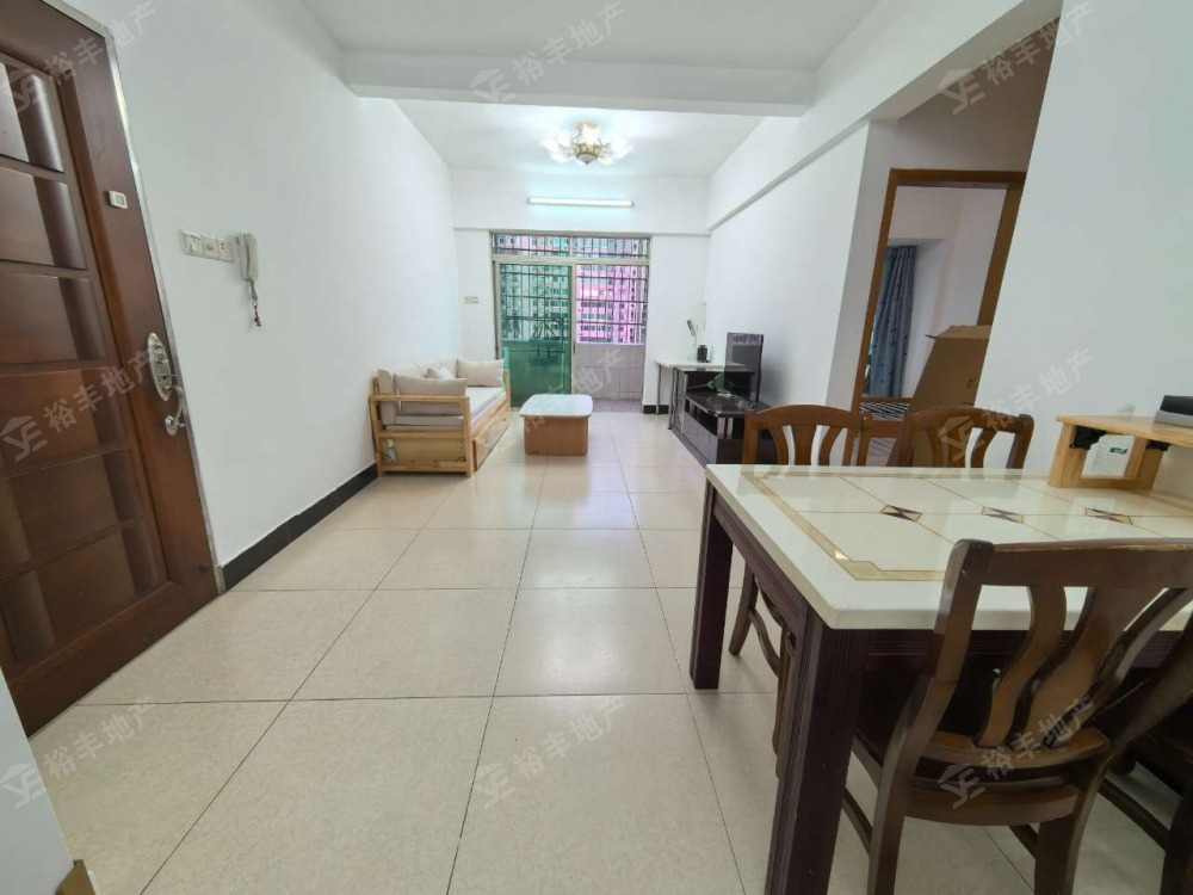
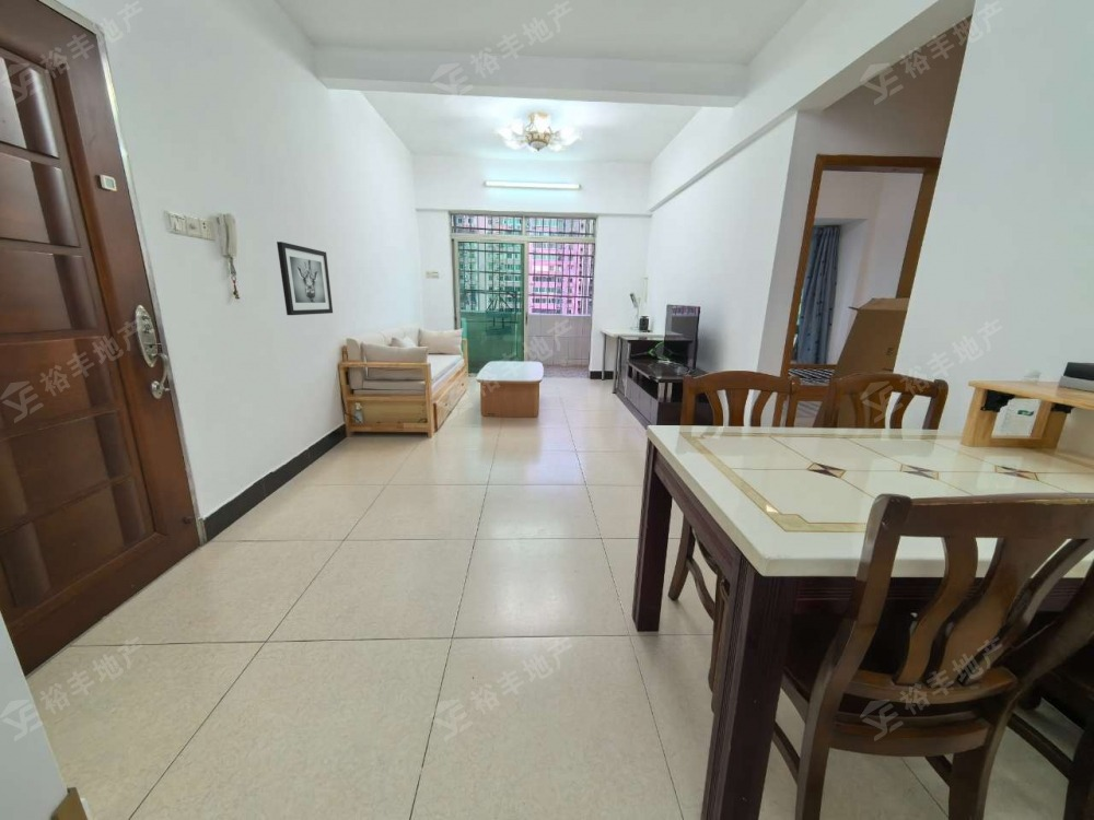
+ wall art (307, 281)
